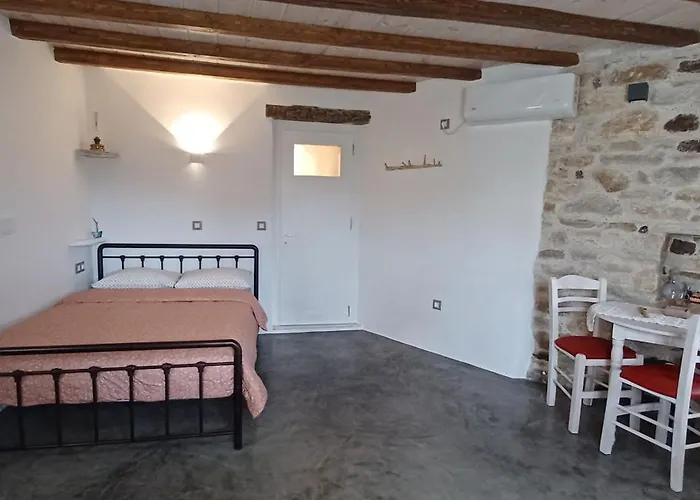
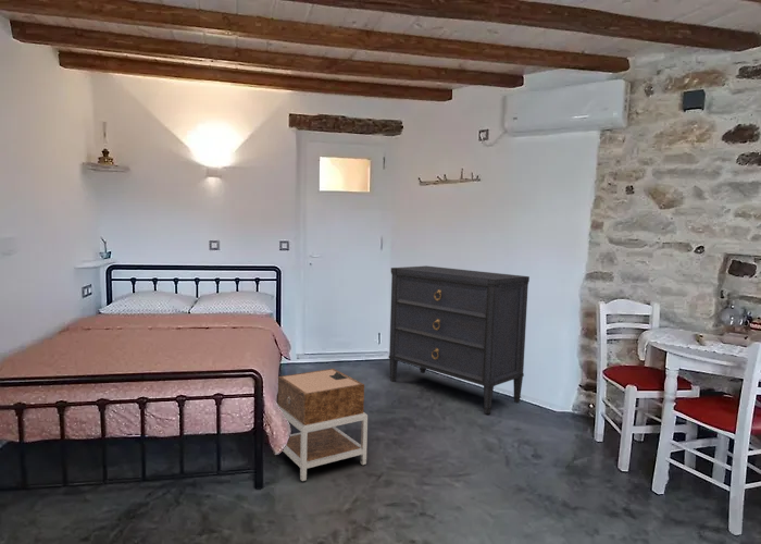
+ dresser (453, 332)
+ nightstand (320, 417)
